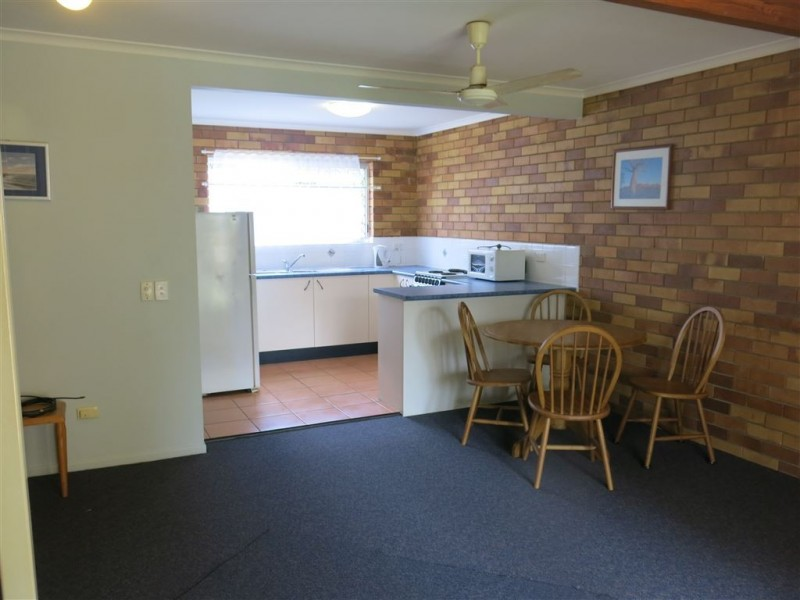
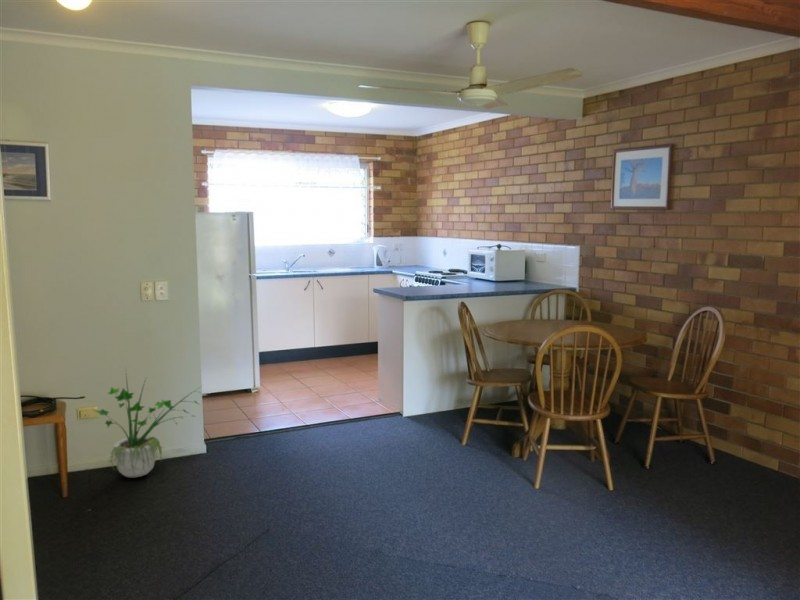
+ potted plant (150, 418)
